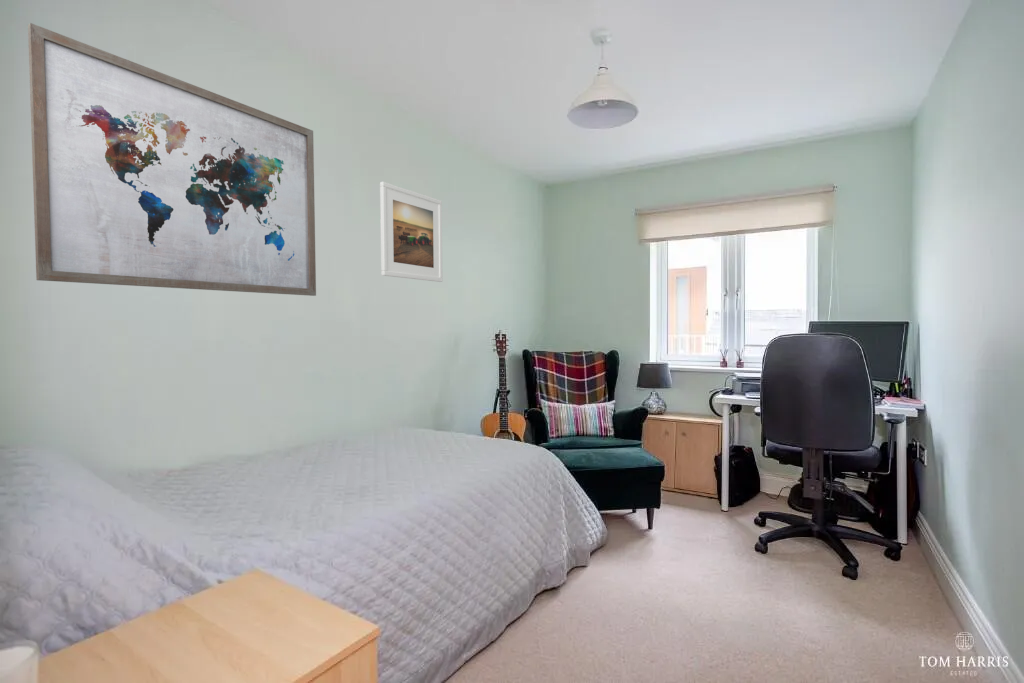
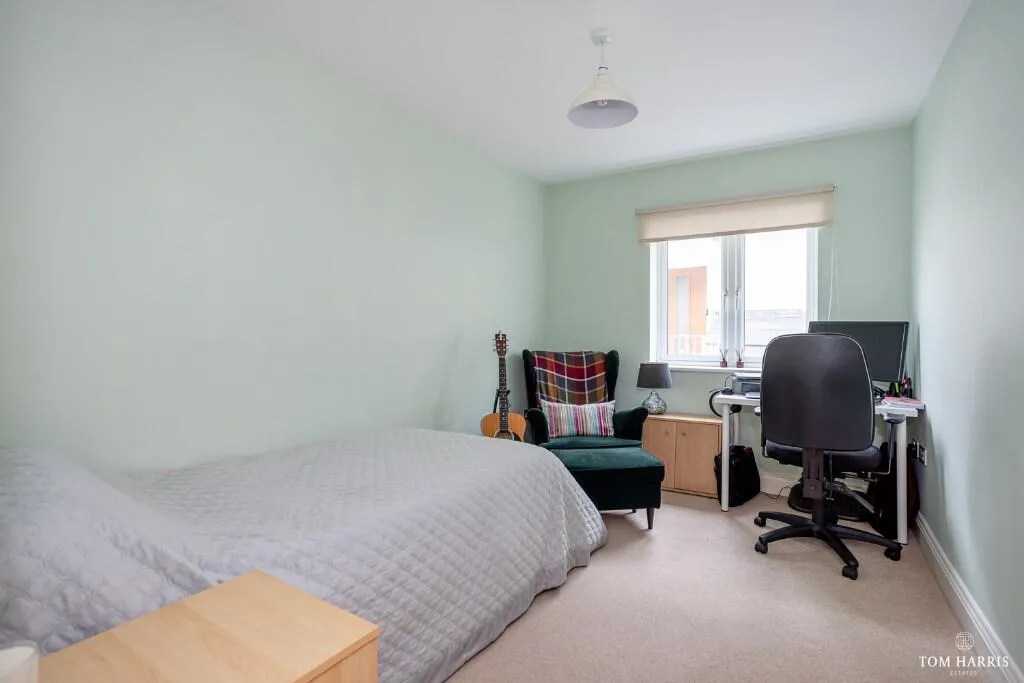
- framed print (413, 235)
- wall art (203, 189)
